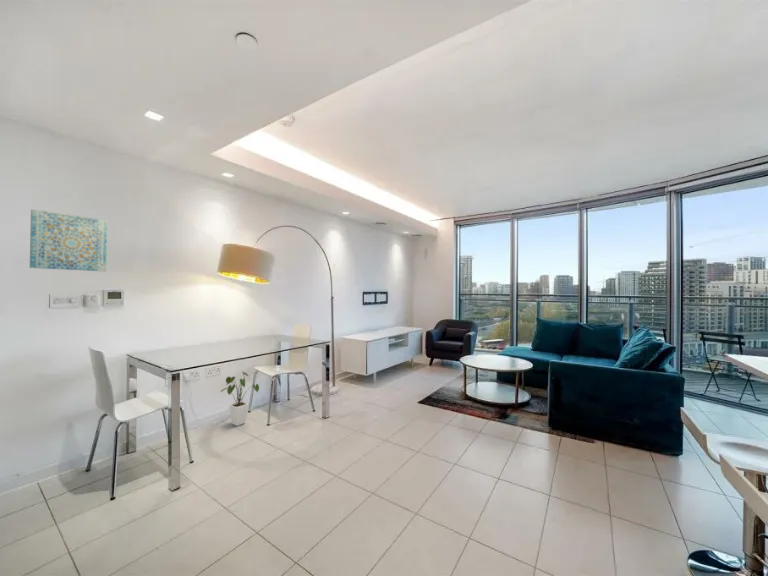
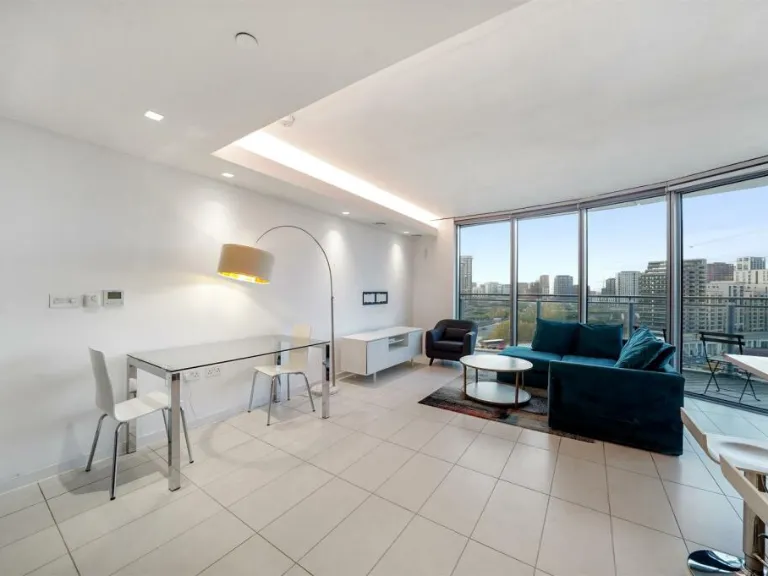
- house plant (242, 398)
- wall art (71, 242)
